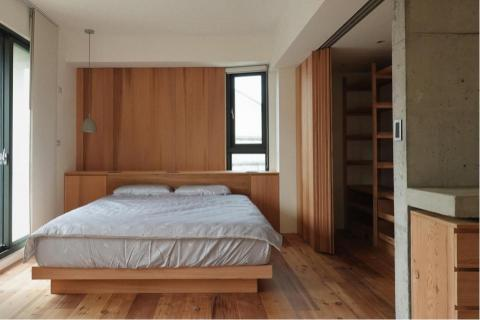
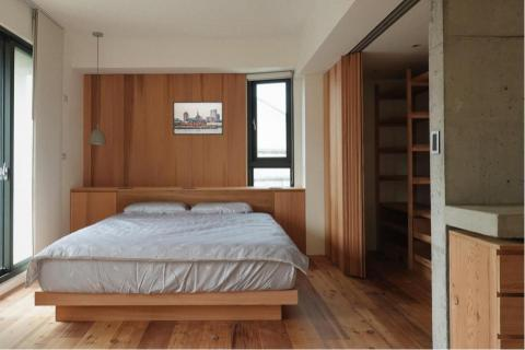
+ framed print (198, 118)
